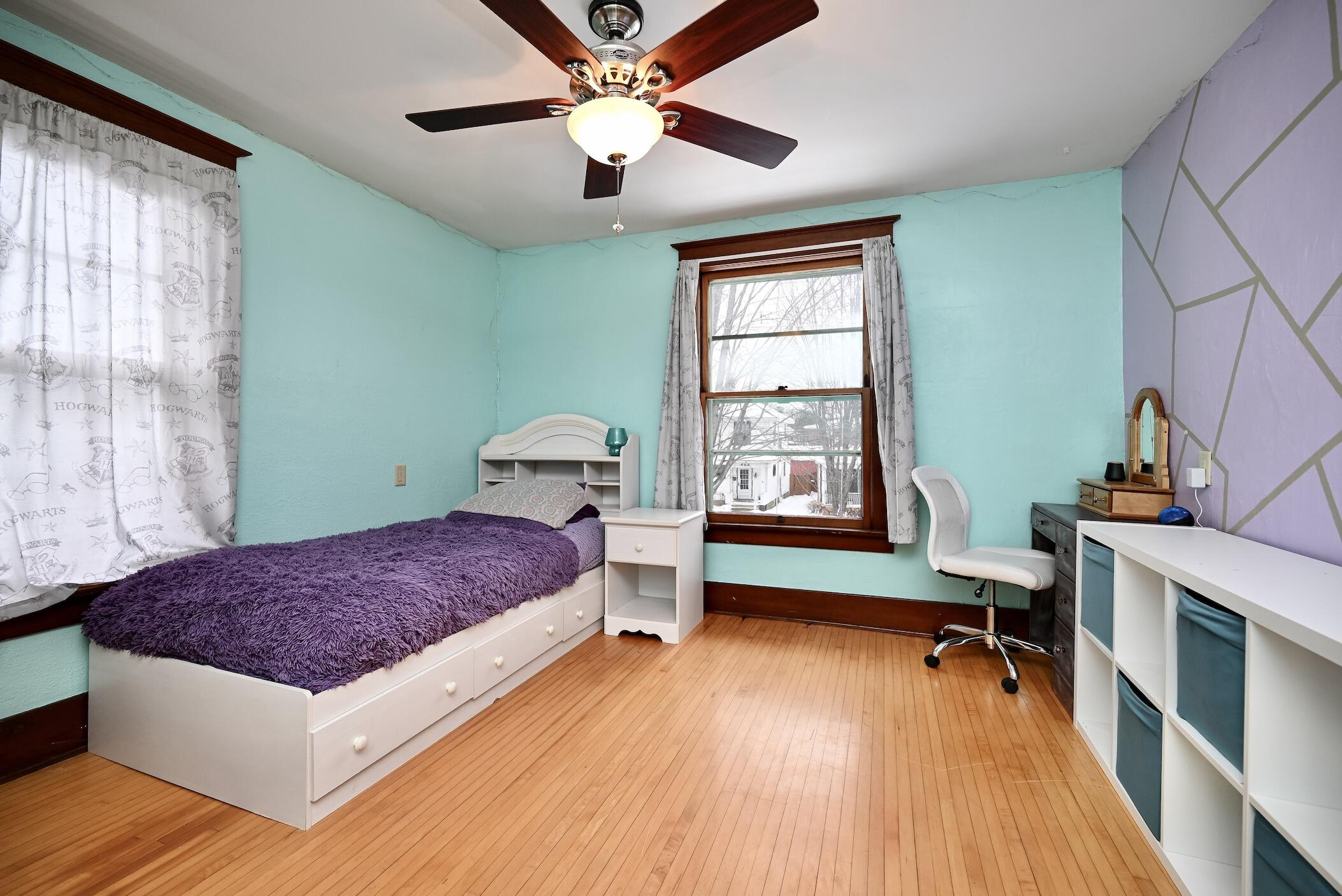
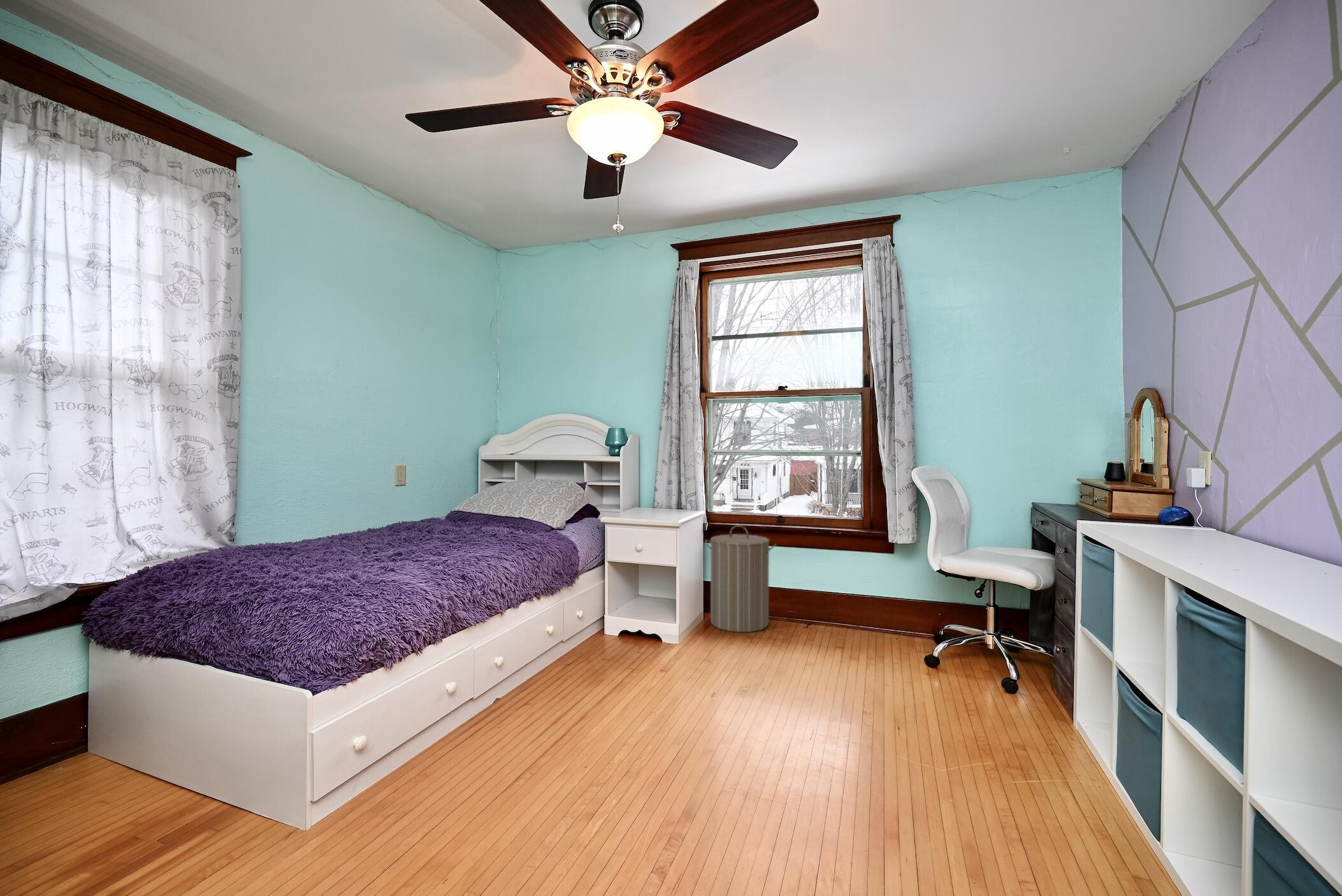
+ laundry hamper (739, 574)
